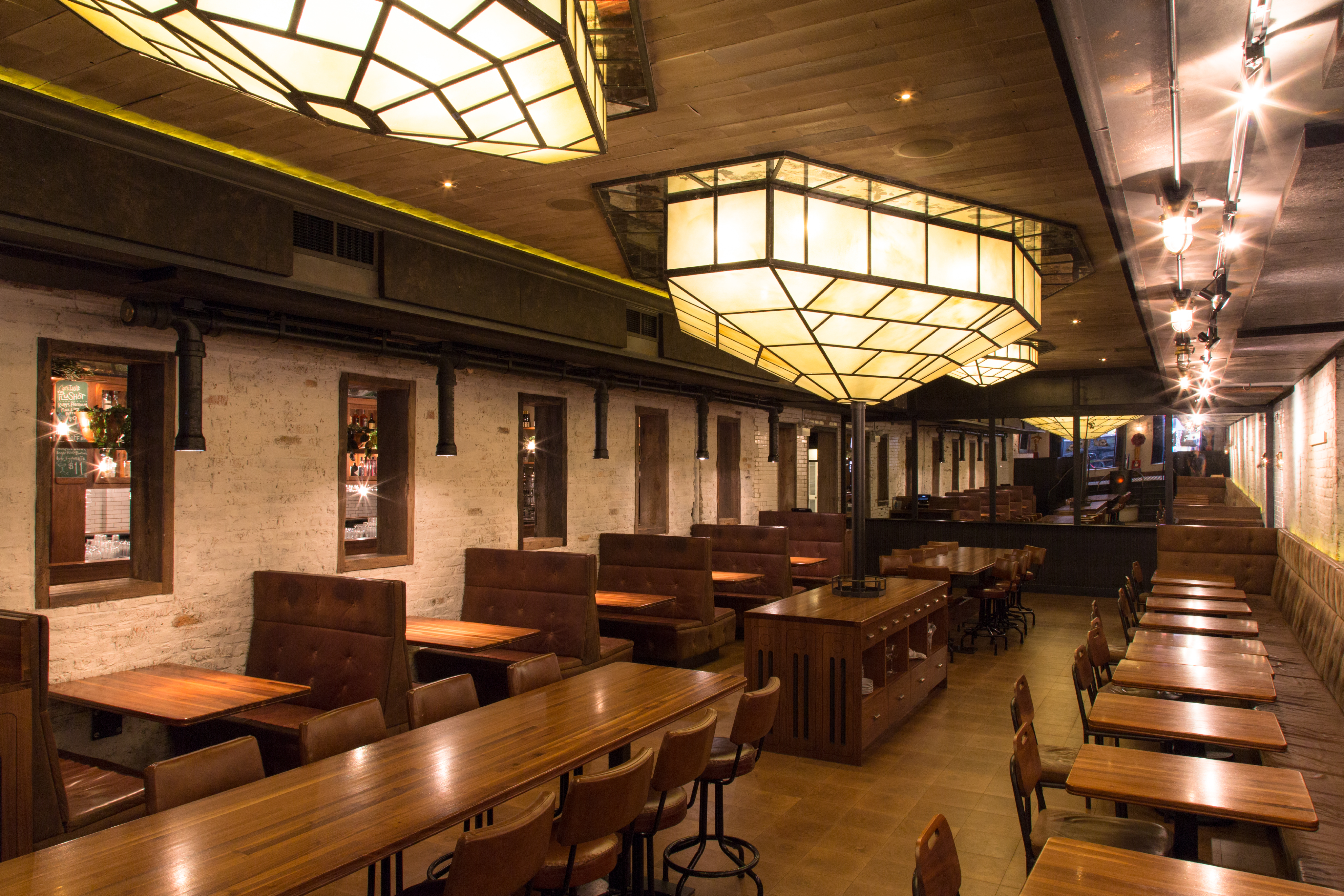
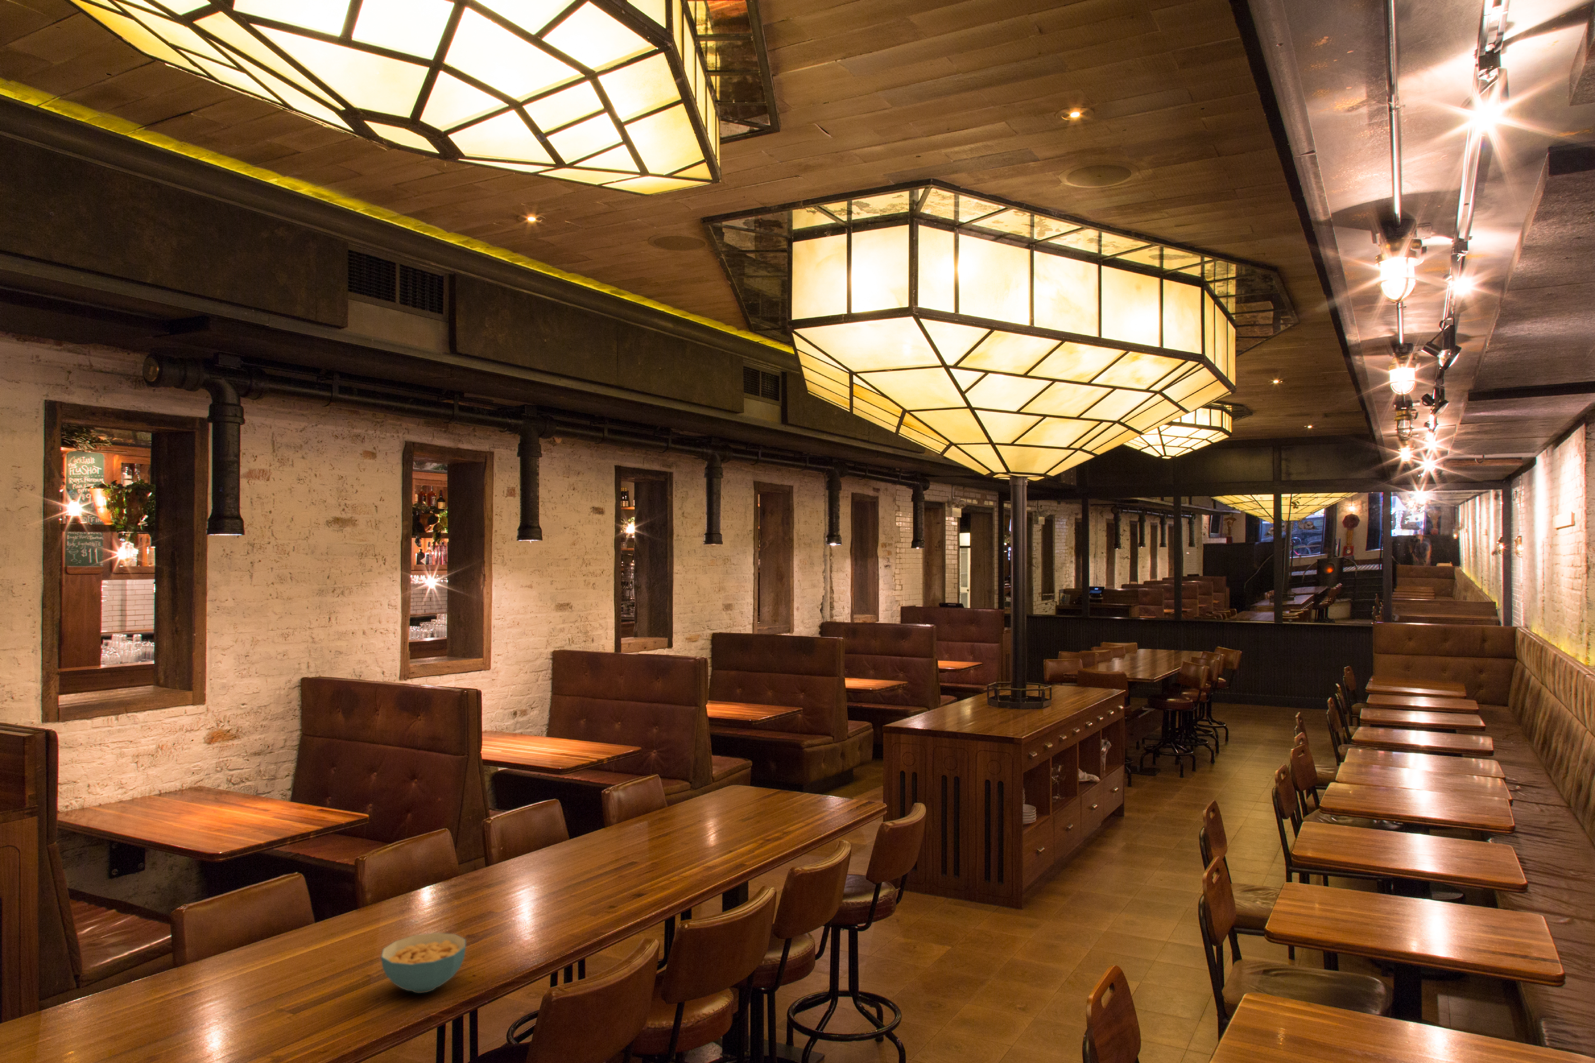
+ cereal bowl (424, 968)
